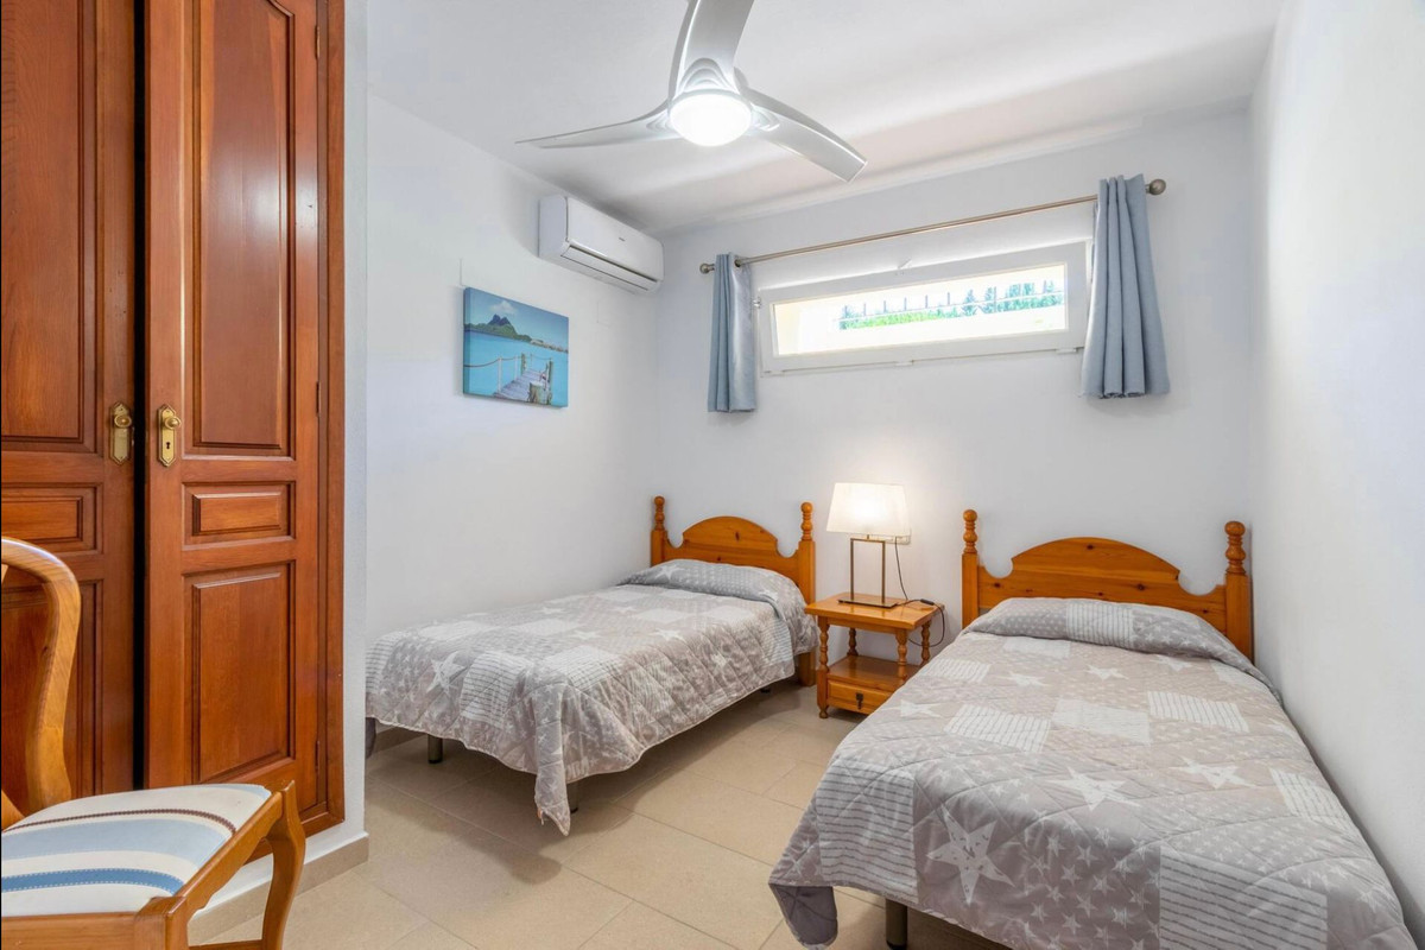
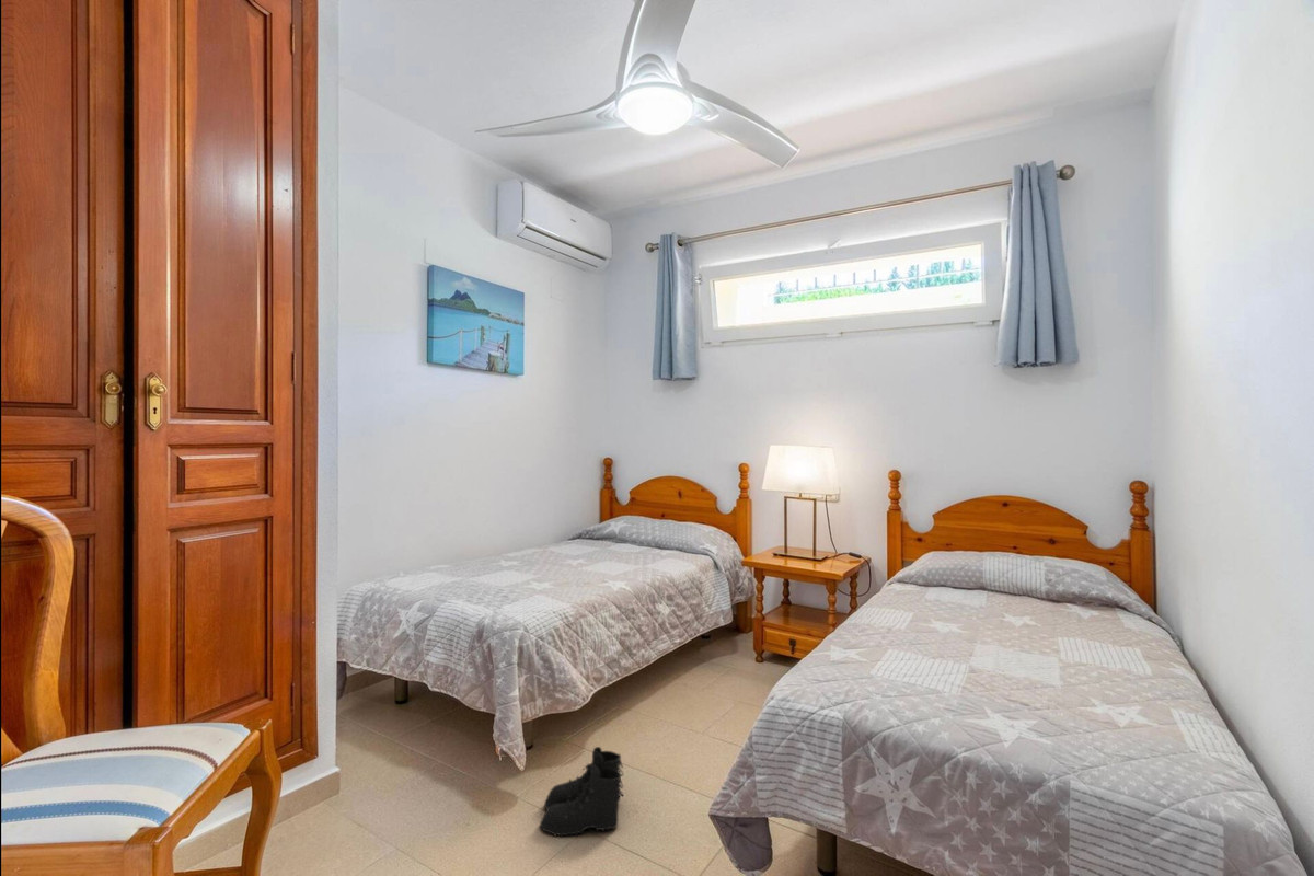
+ boots (583, 785)
